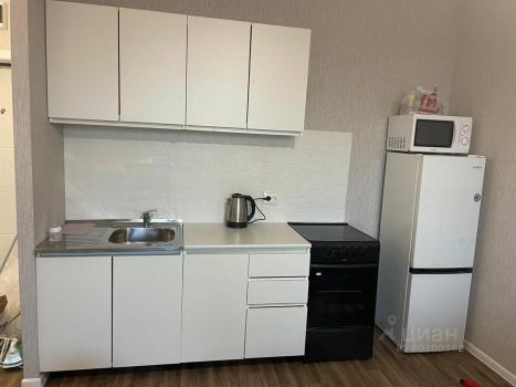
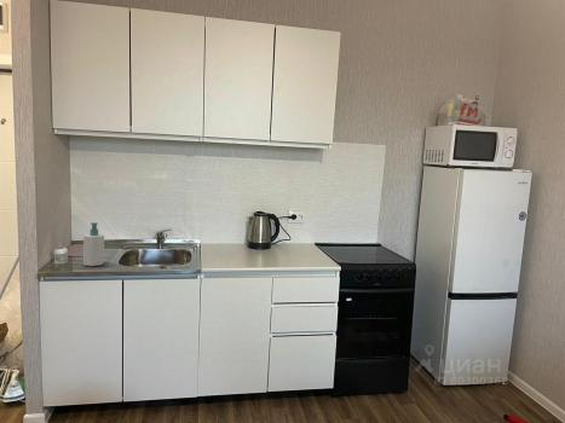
+ soap bottle (93, 243)
